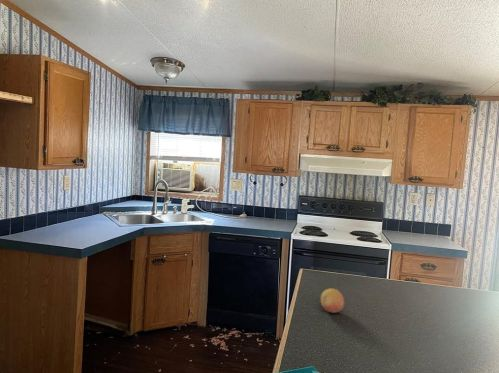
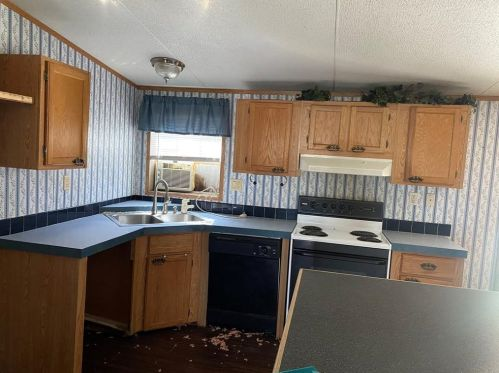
- fruit (332, 300)
